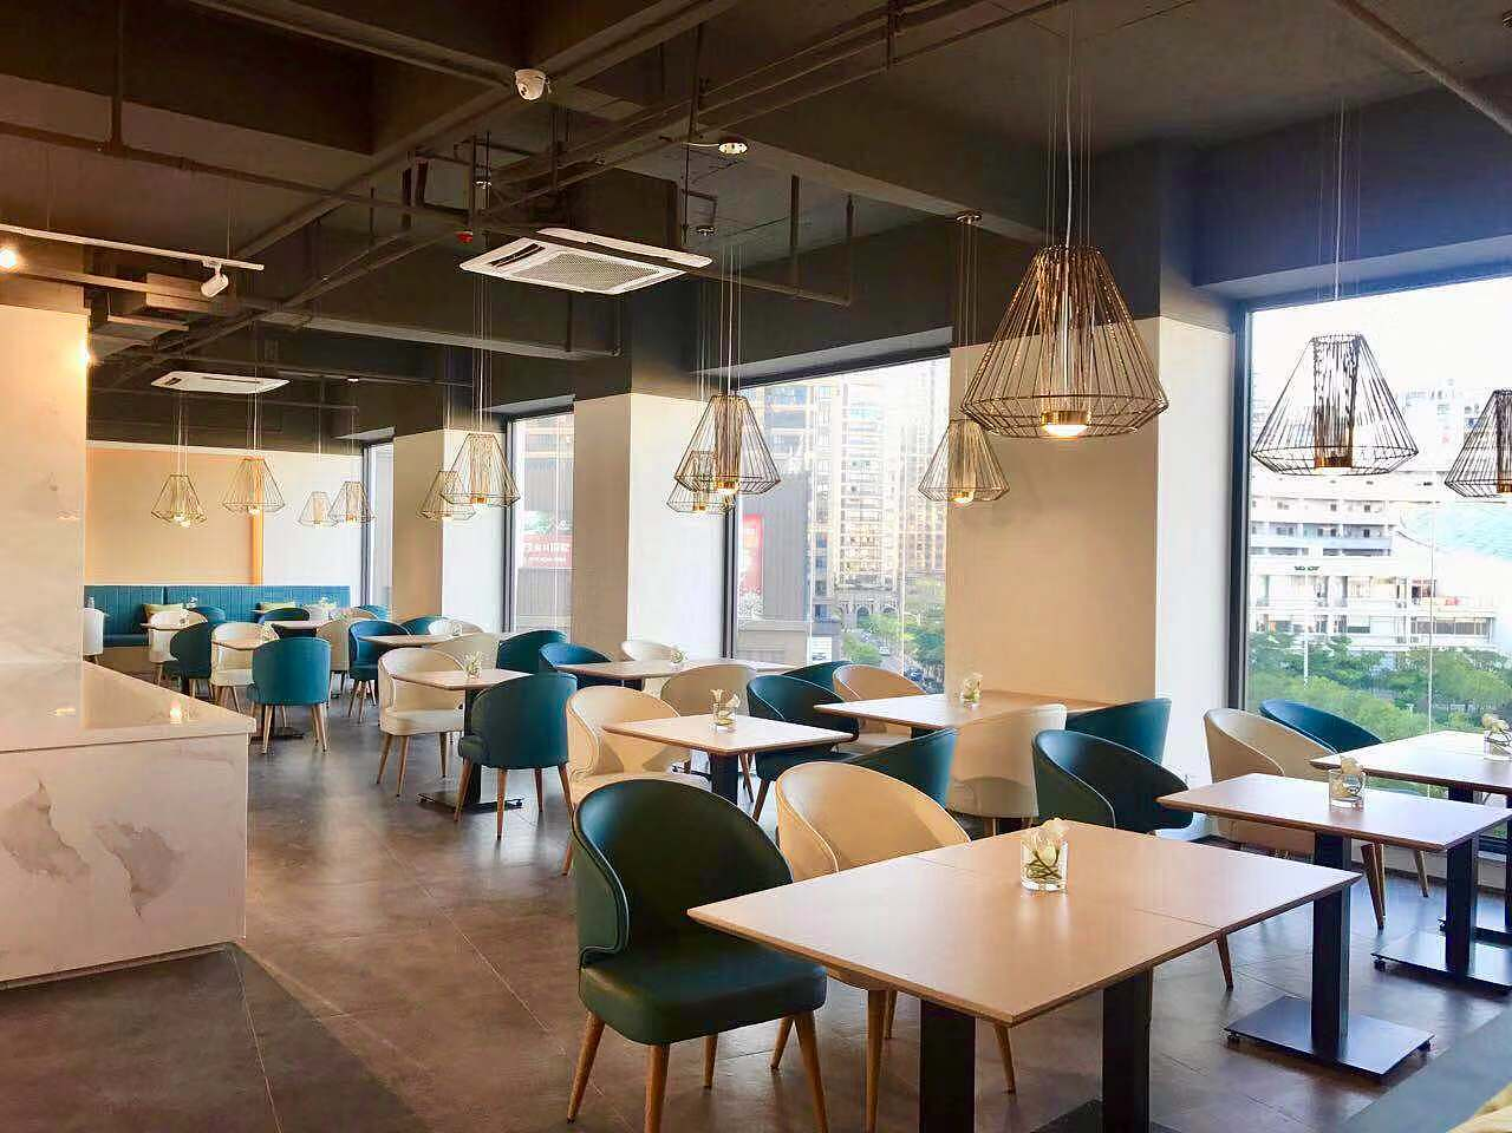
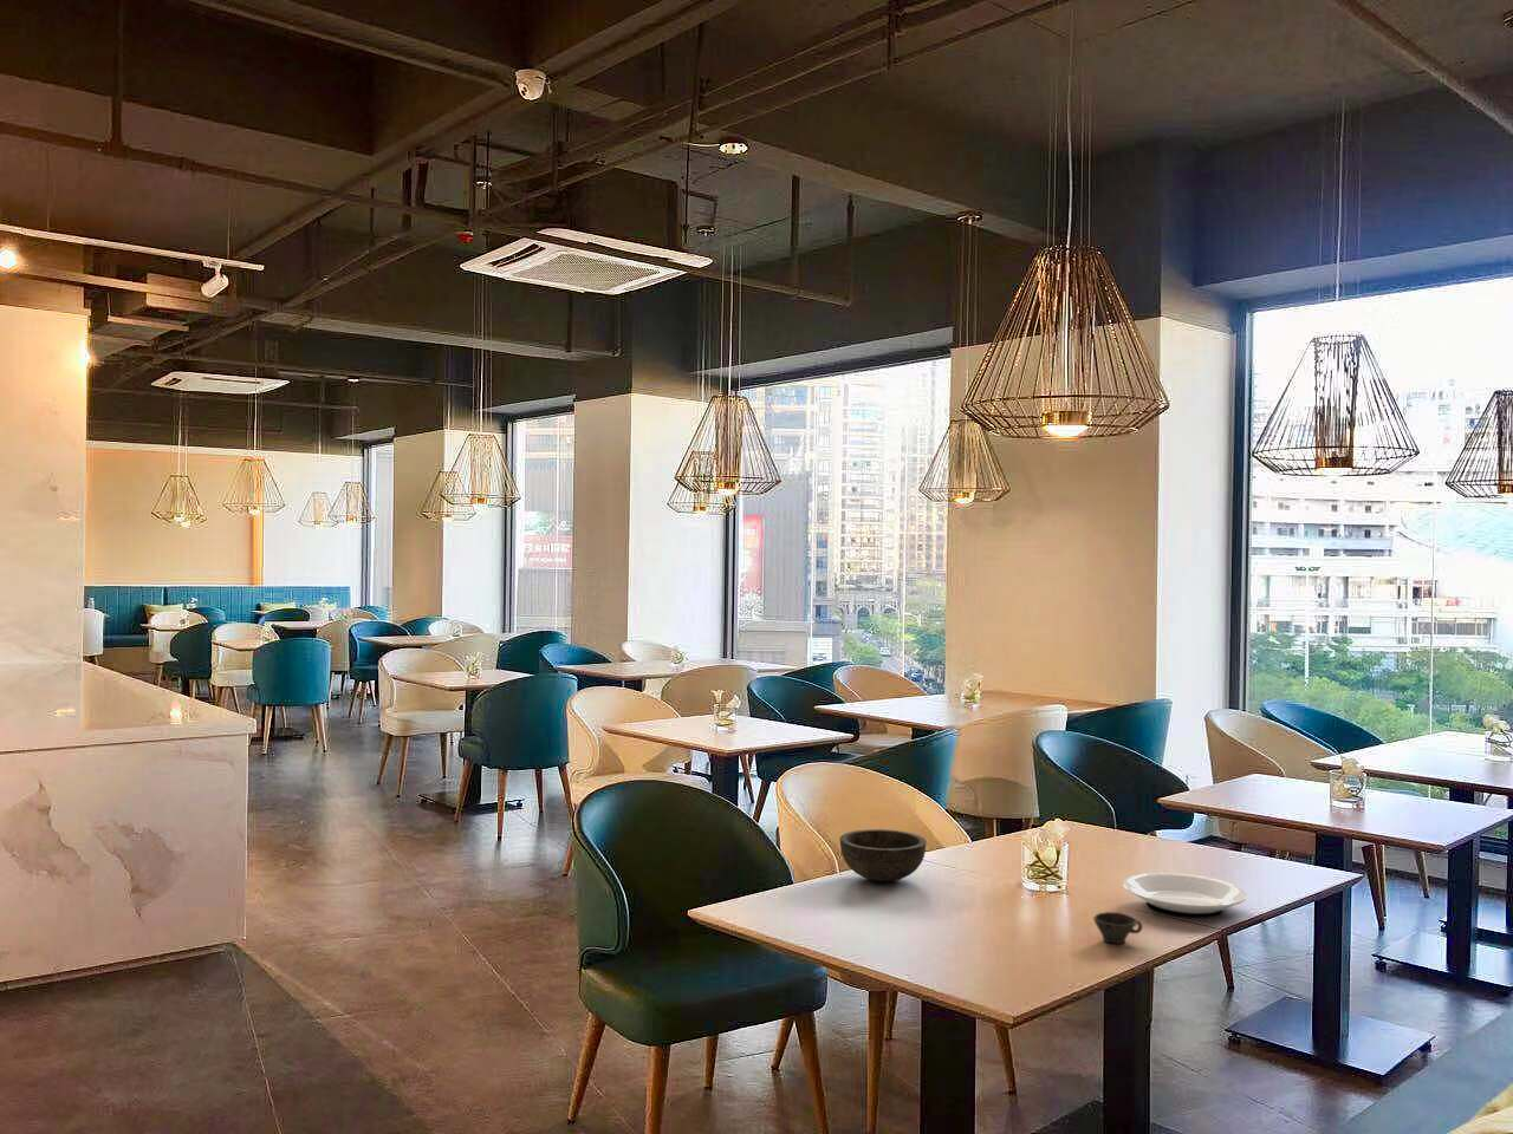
+ plate (1183, 897)
+ cup (1117, 928)
+ bowl (882, 859)
